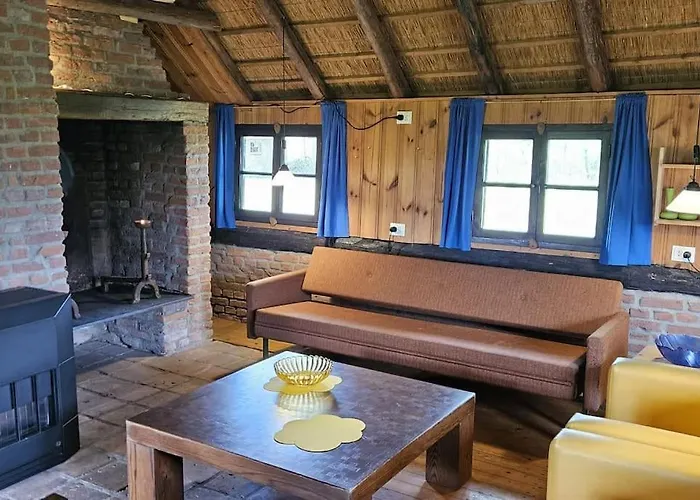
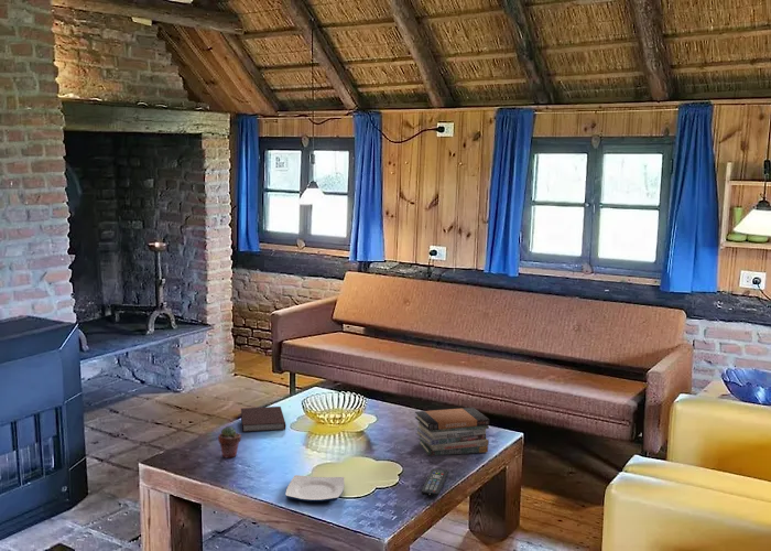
+ notebook (262, 418)
+ remote control (435, 482)
+ plate (315, 489)
+ book stack (450, 431)
+ potted succulent (229, 441)
